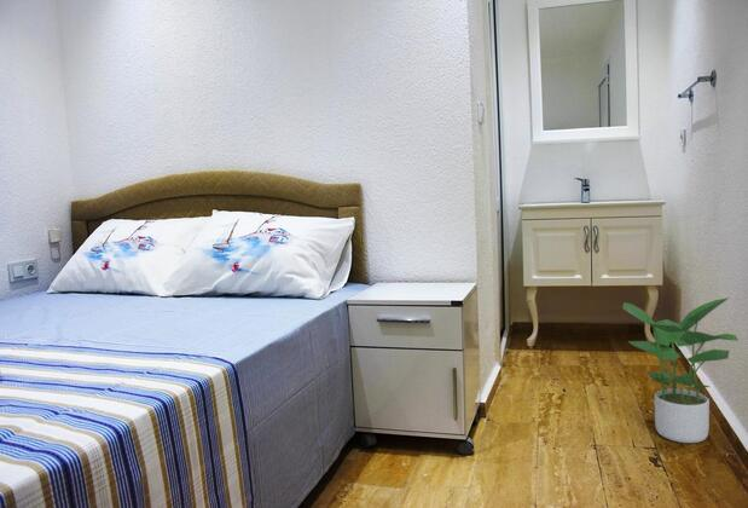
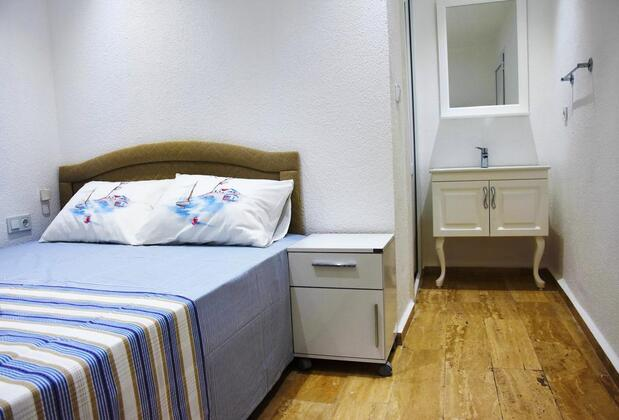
- potted plant (673, 363)
